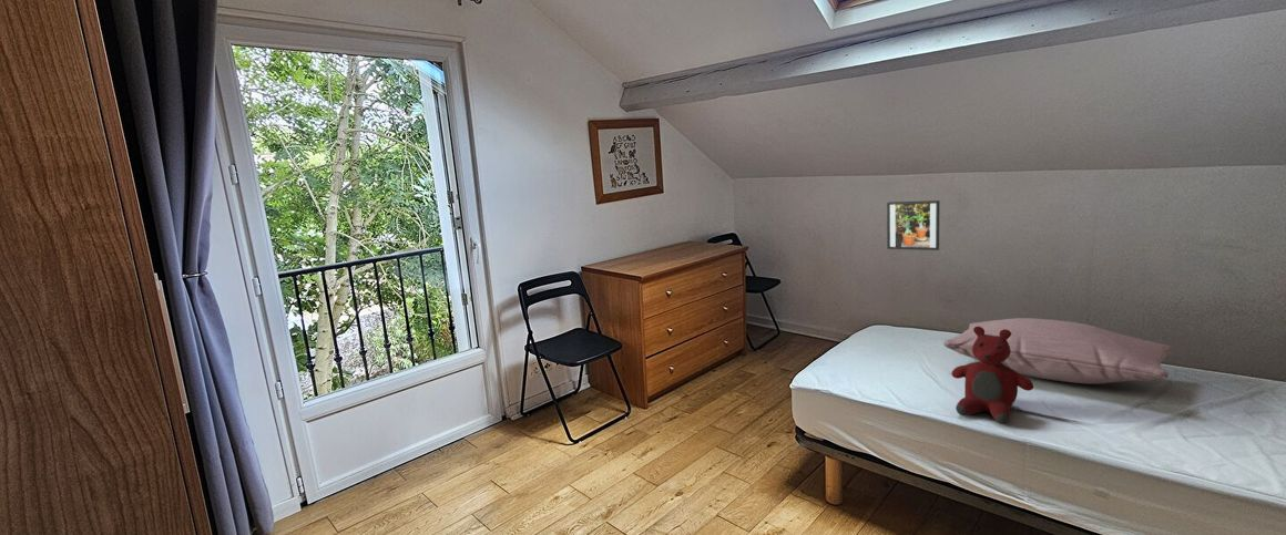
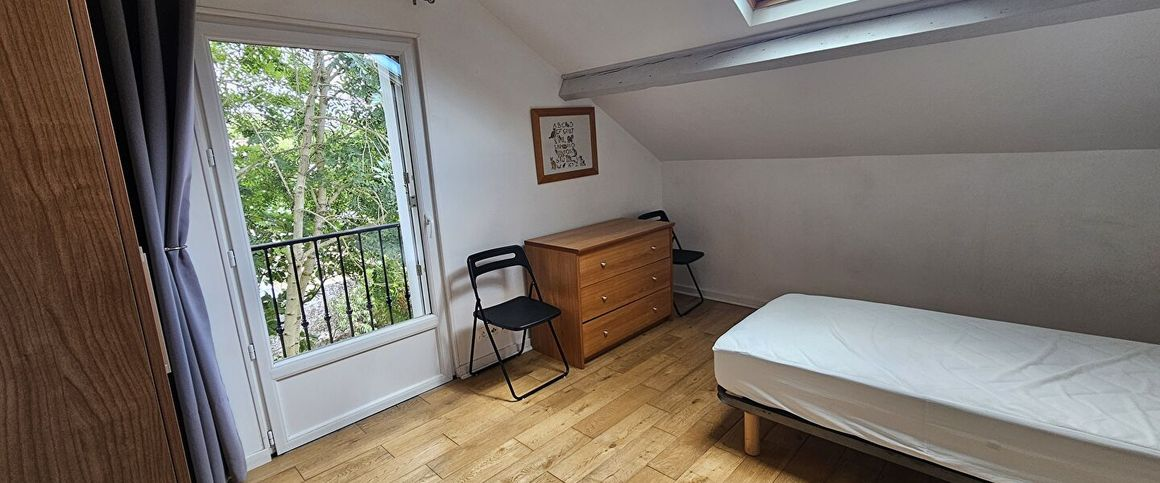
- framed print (912, 225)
- teddy bear (988, 371)
- pillow (1051, 348)
